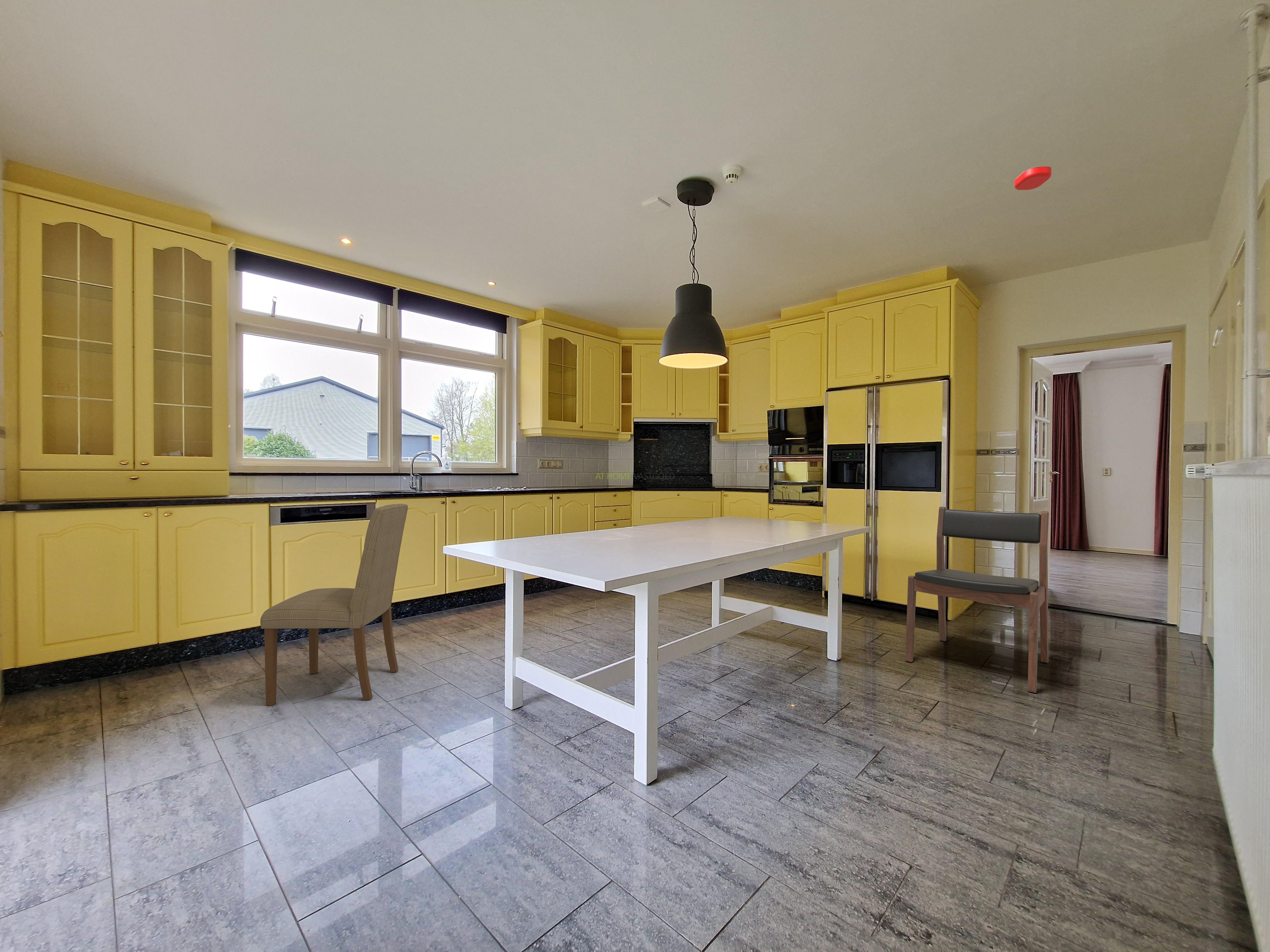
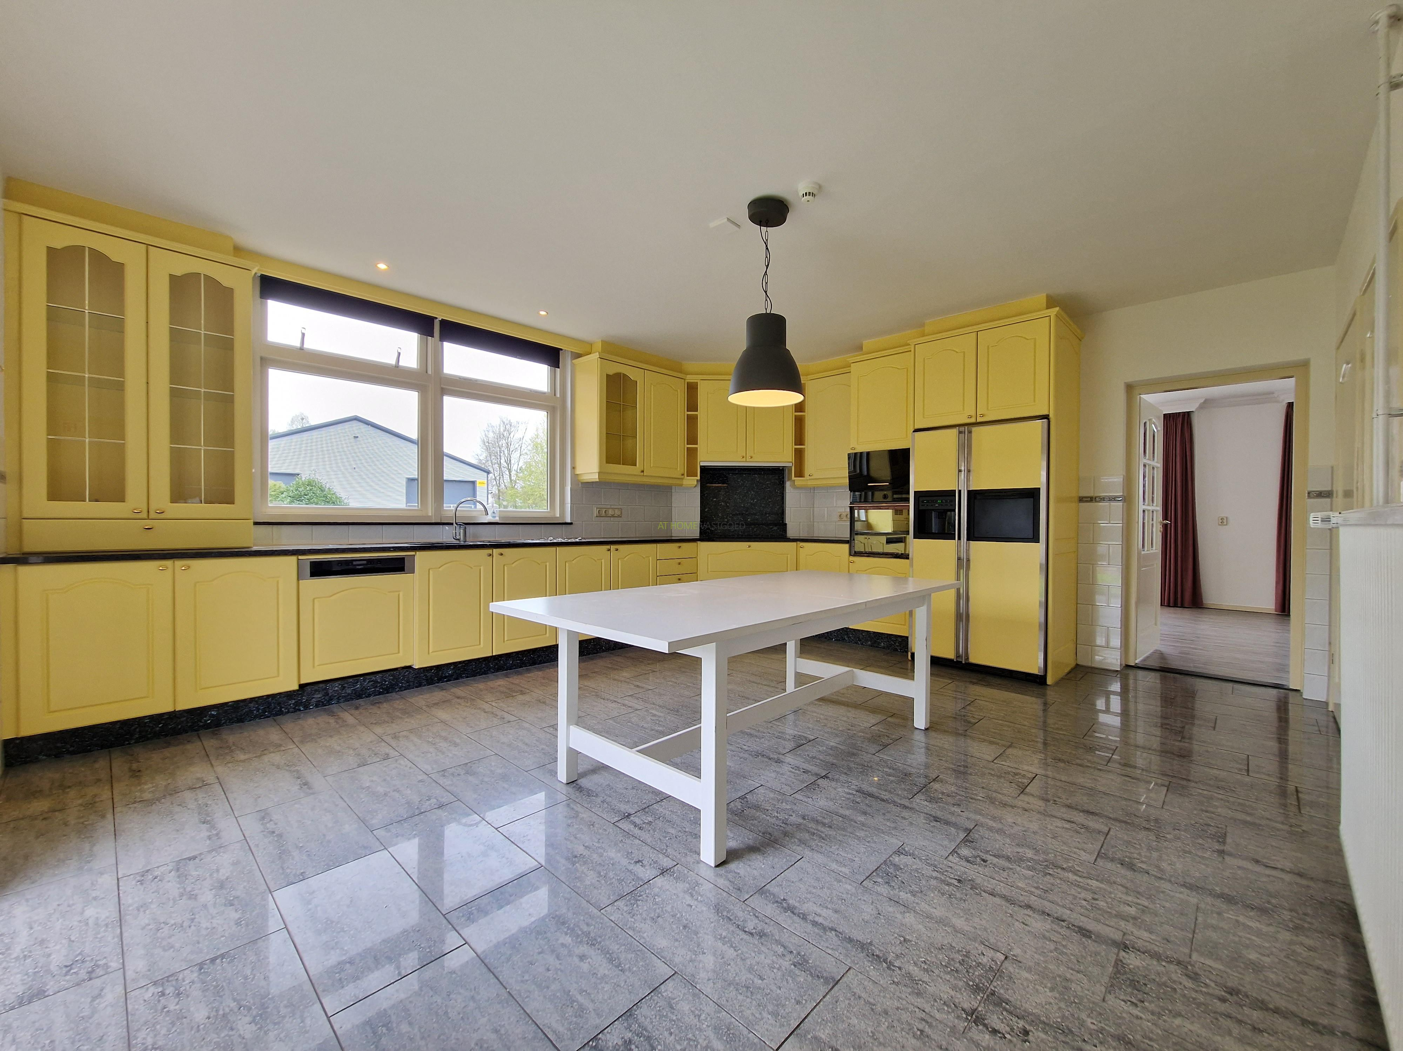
- dining chair (342, 595)
- dining chair (979, 587)
- smoke detector (1033, 178)
